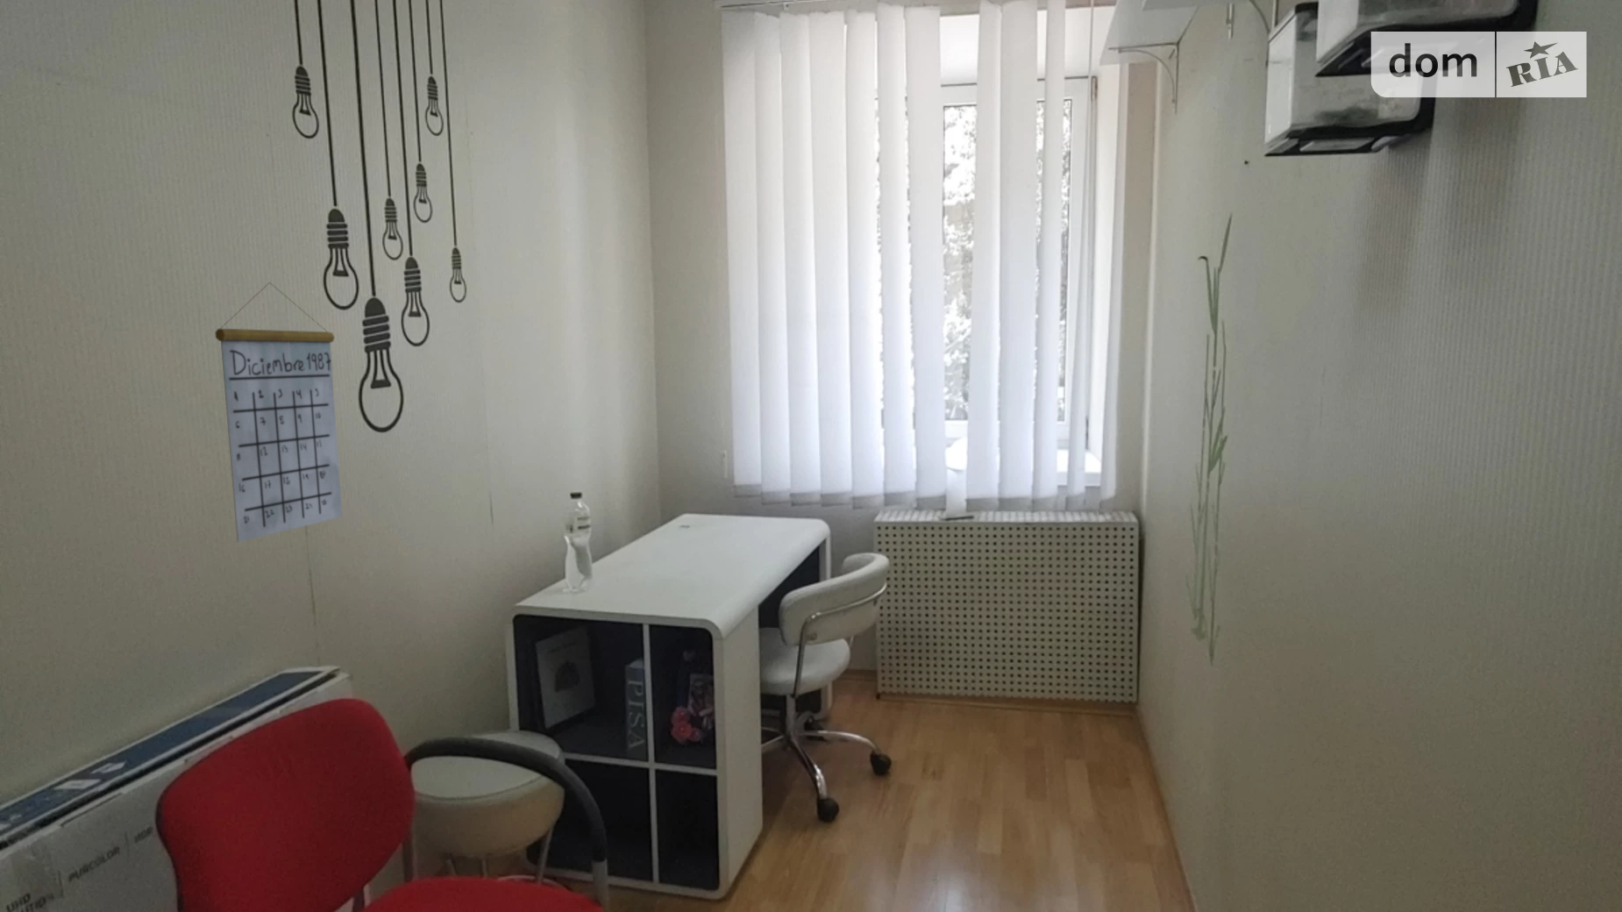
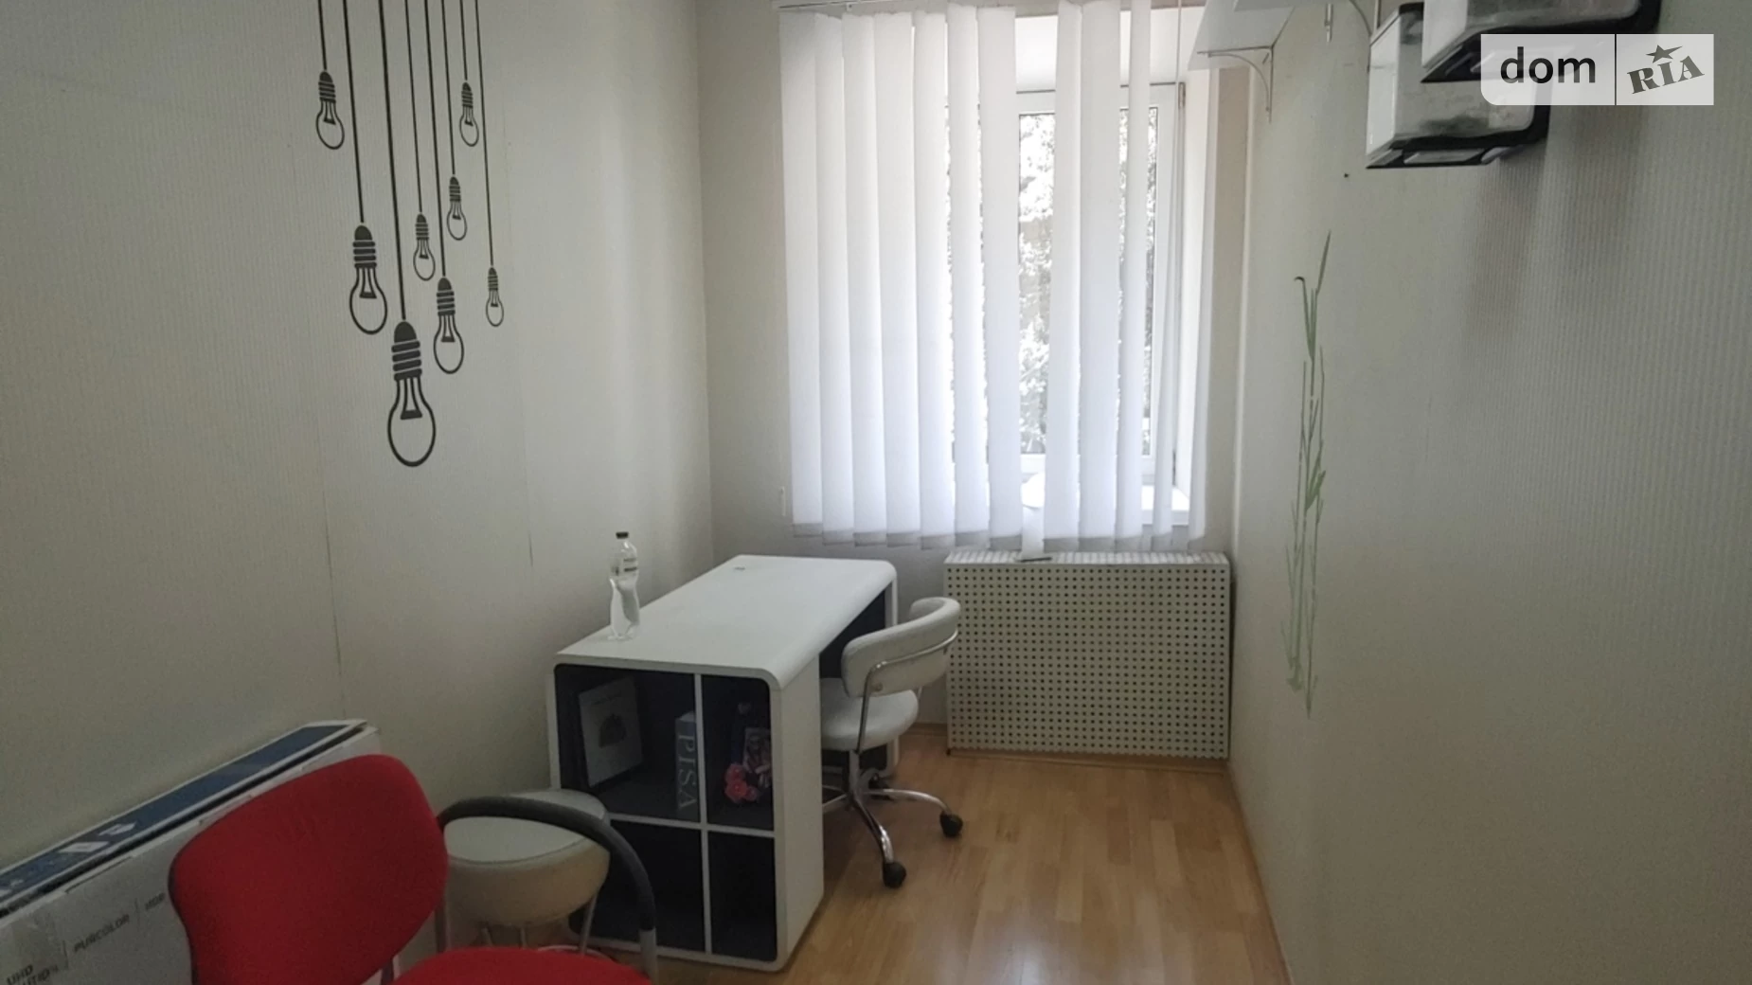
- calendar (284, 406)
